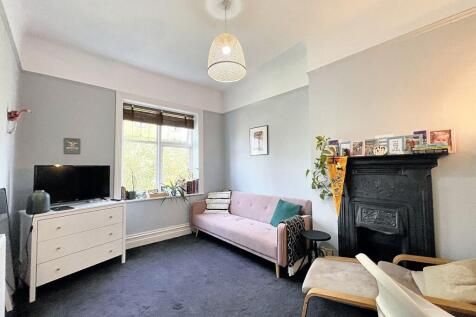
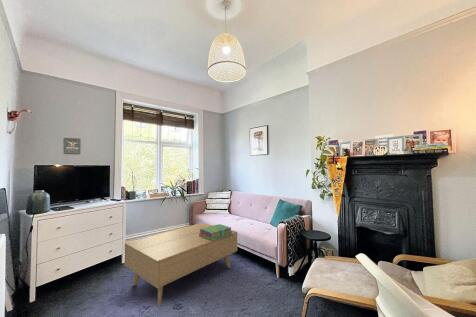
+ stack of books (215, 231)
+ coffee table (184, 255)
